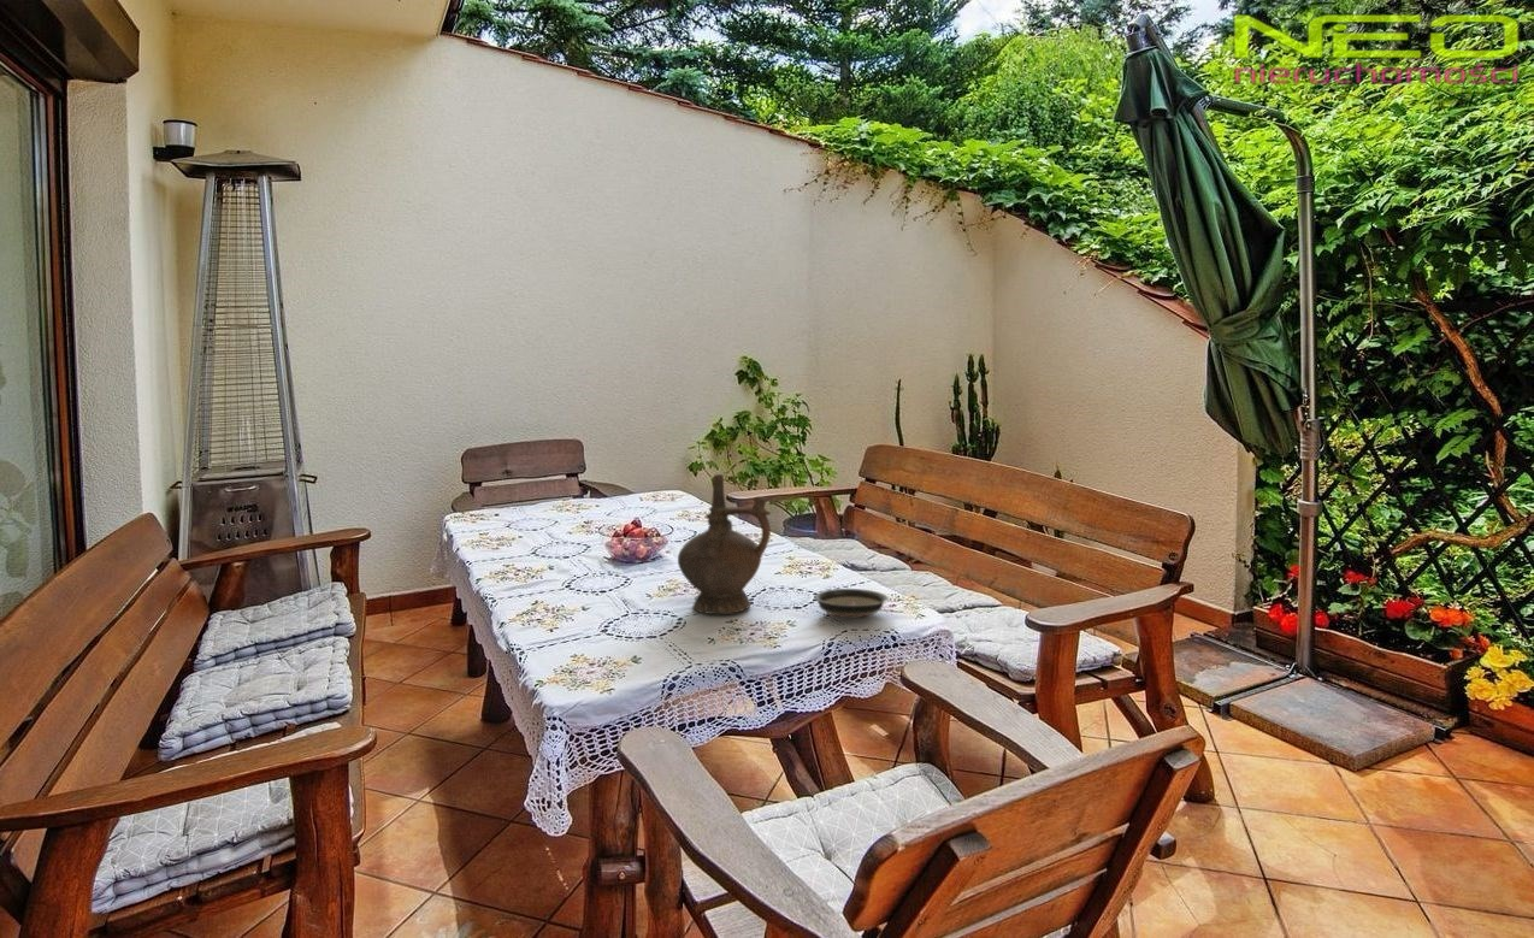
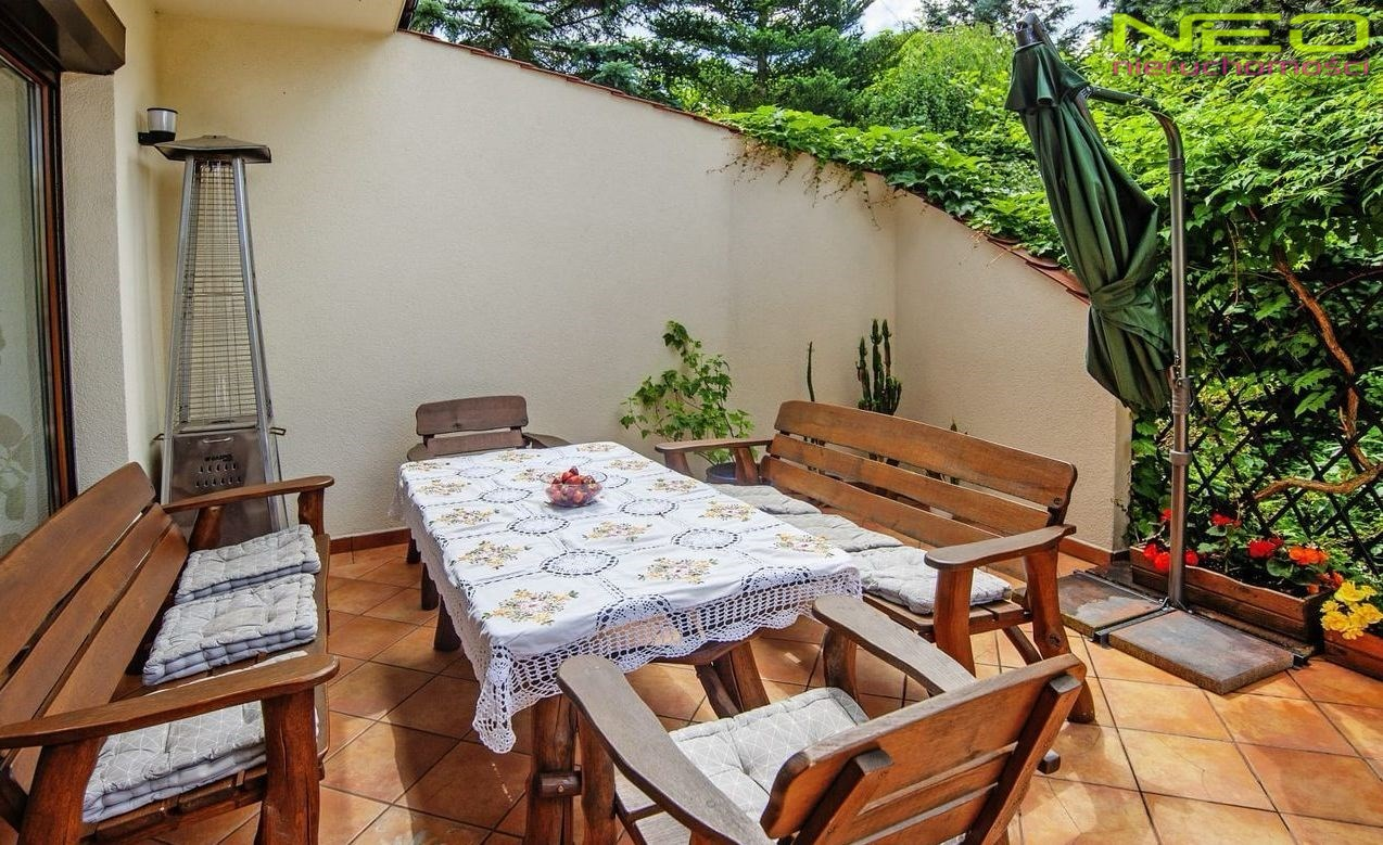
- ceremonial vessel (725, 541)
- saucer (850, 604)
